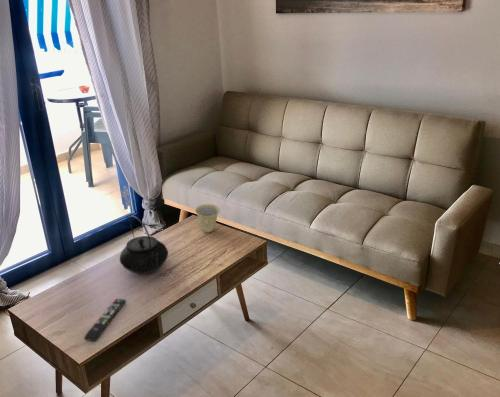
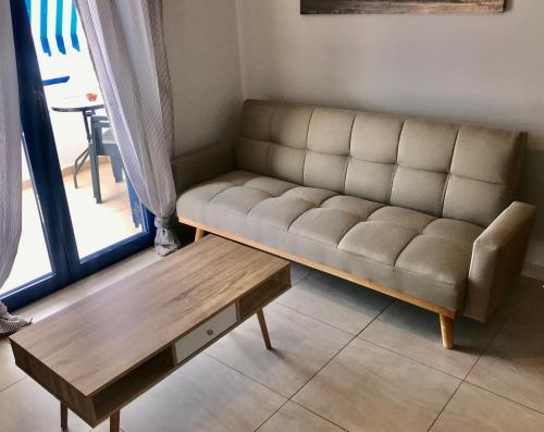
- remote control (106, 318)
- teapot (144, 245)
- cup (208, 220)
